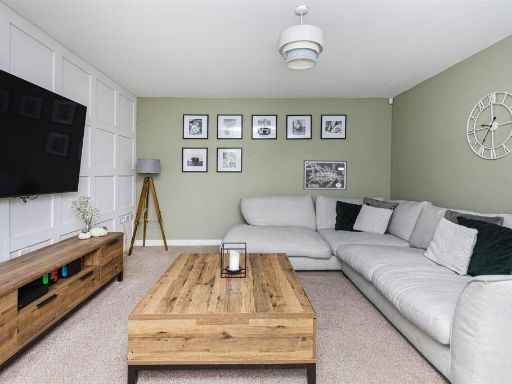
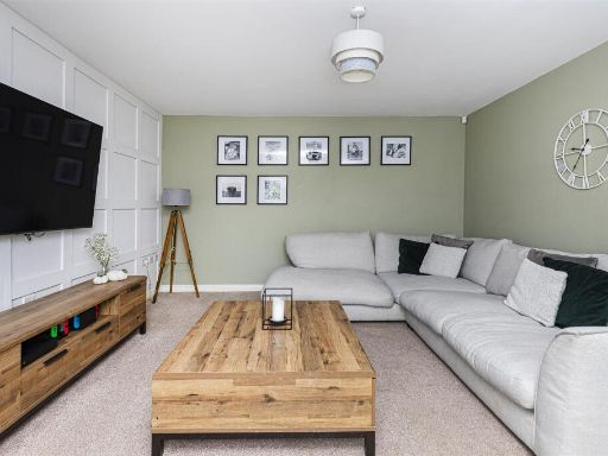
- wall art (325, 175)
